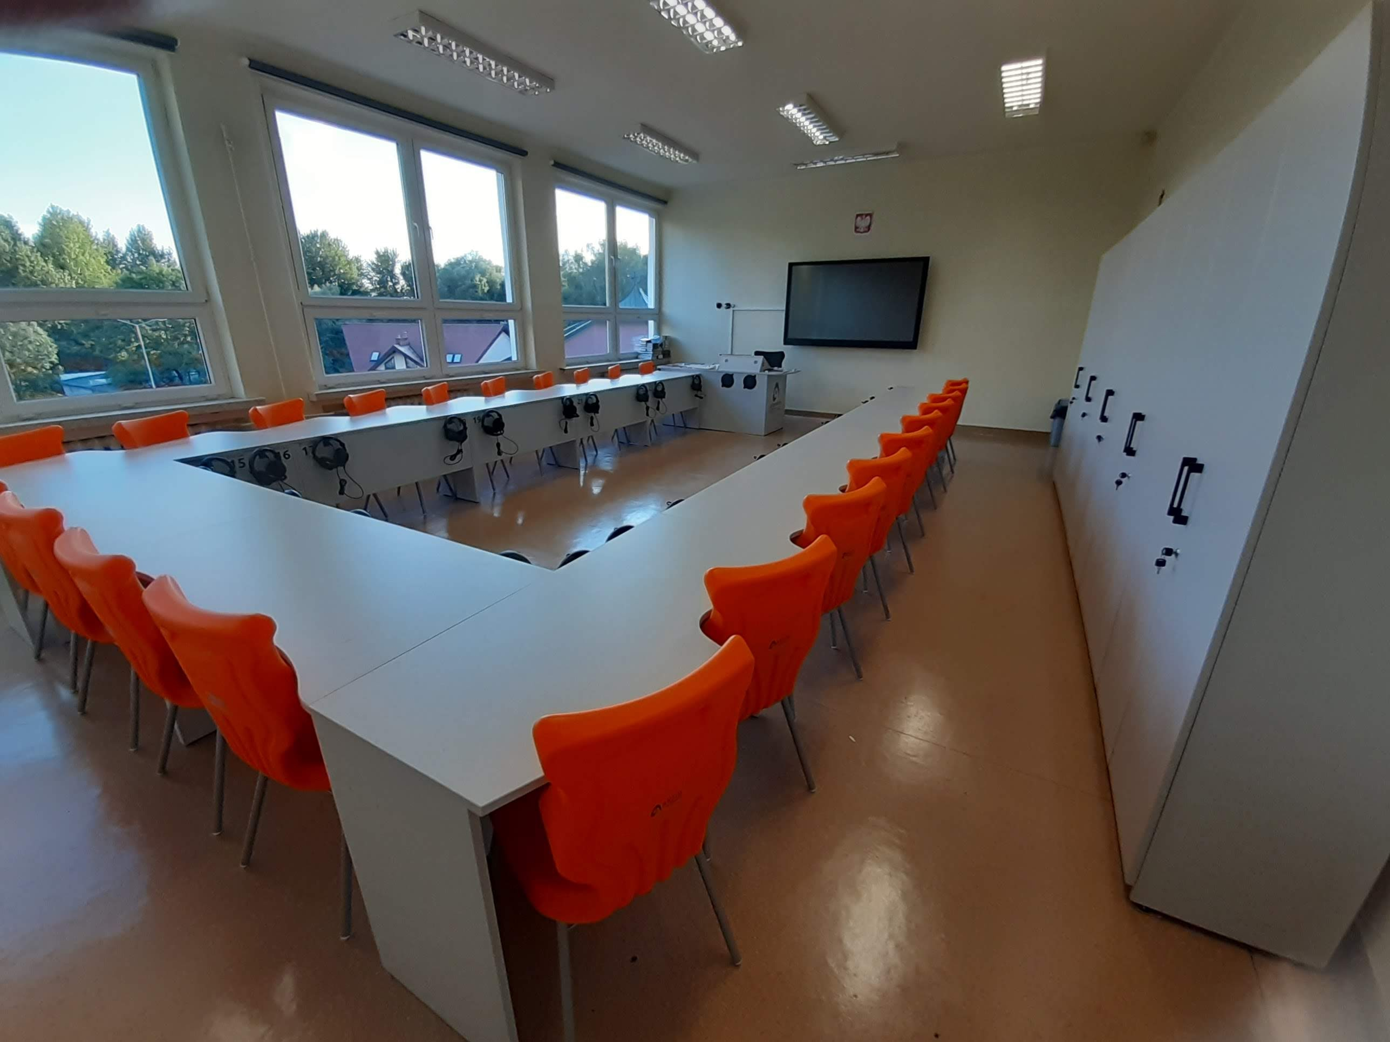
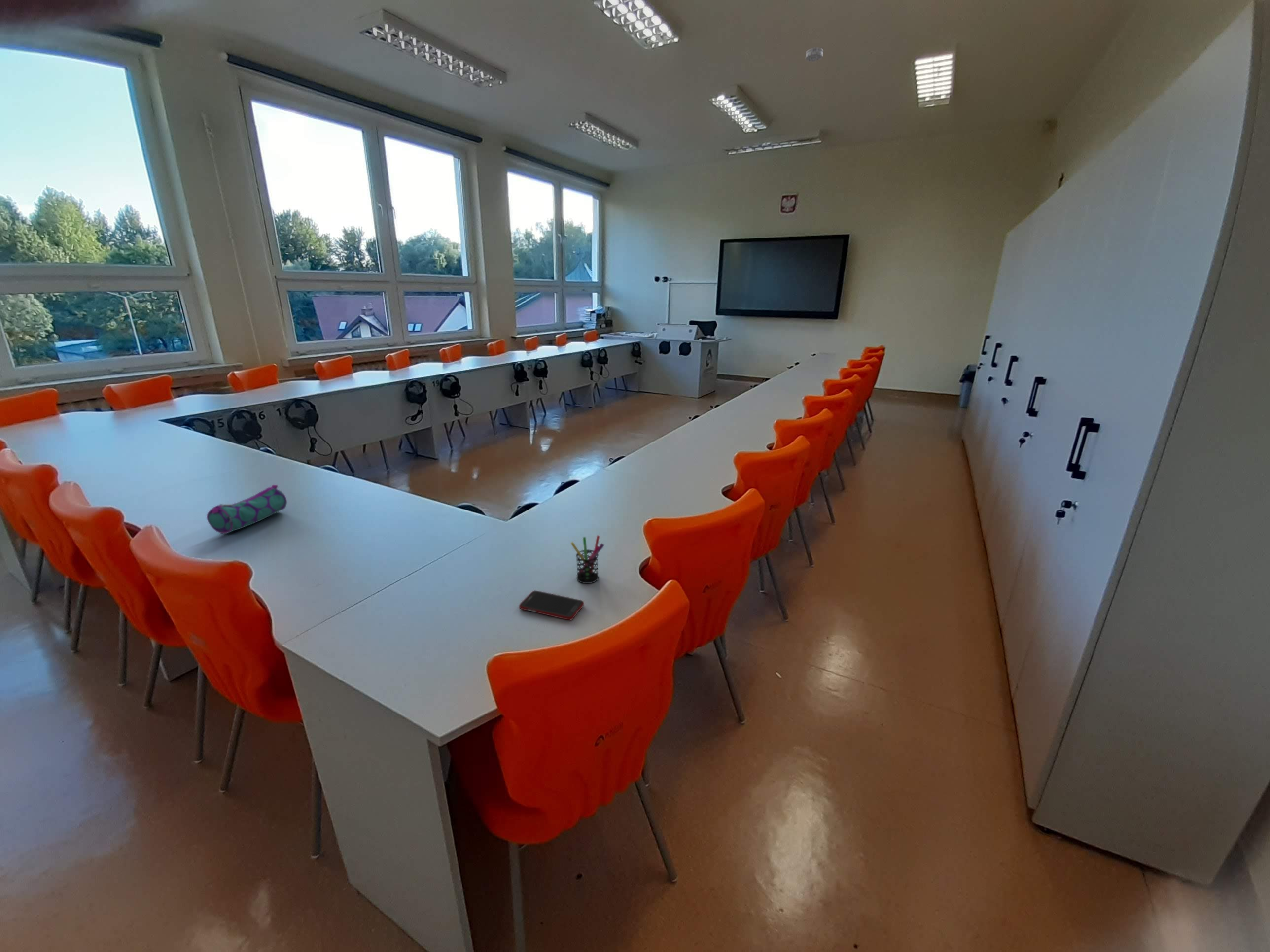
+ smoke detector (814, 54)
+ pencil case (249, 509)
+ pen holder (588, 556)
+ cell phone (552, 605)
